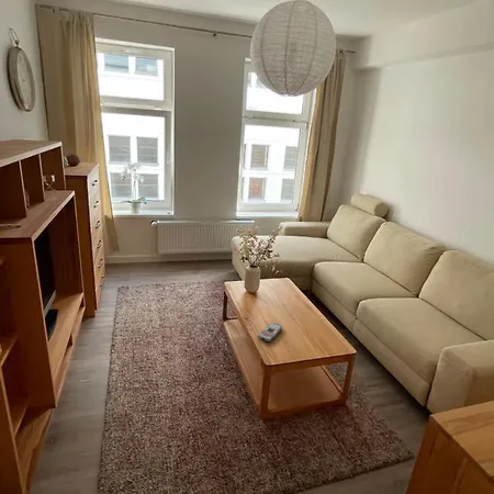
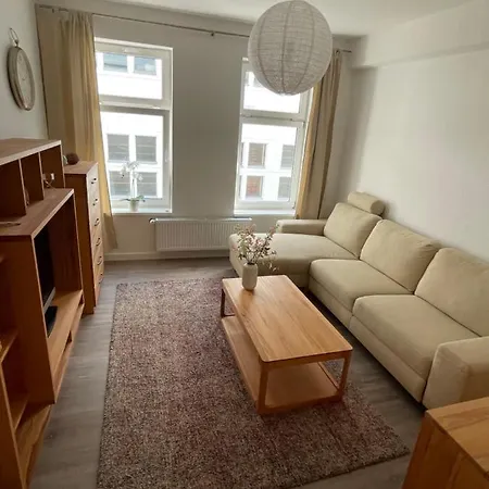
- remote control (270, 332)
